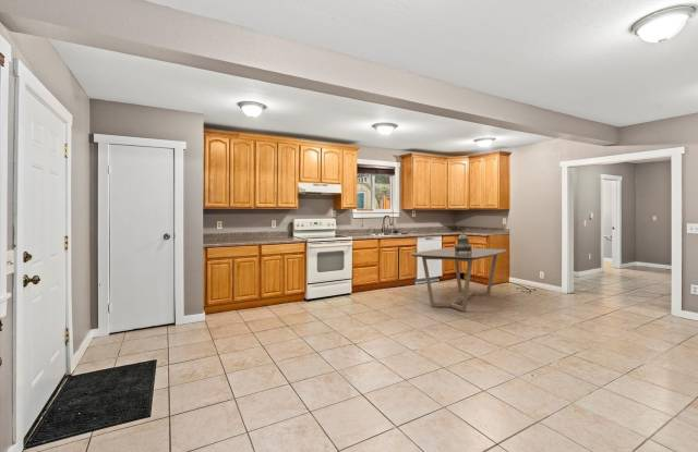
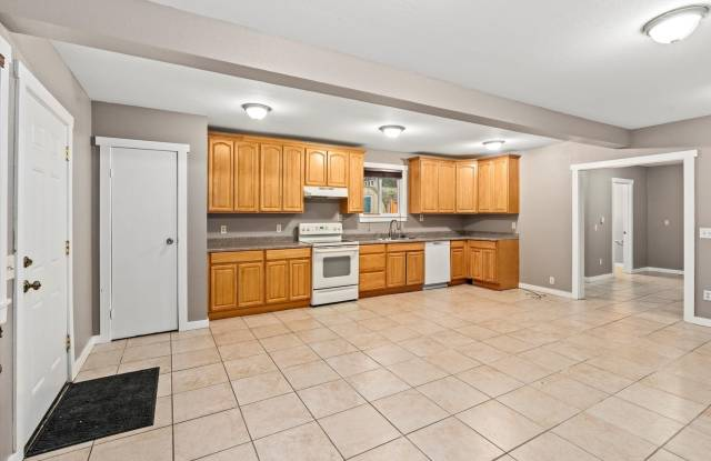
- decorative urn (462, 241)
- dining table (459, 276)
